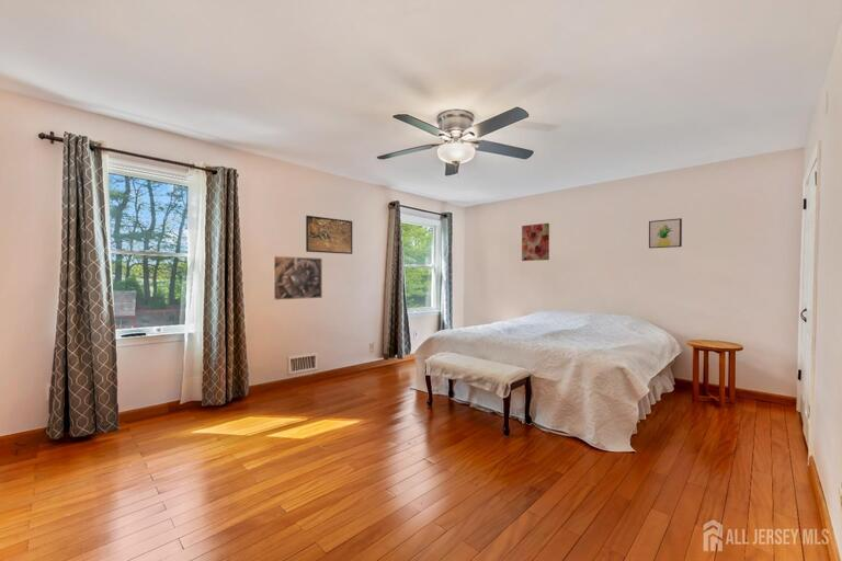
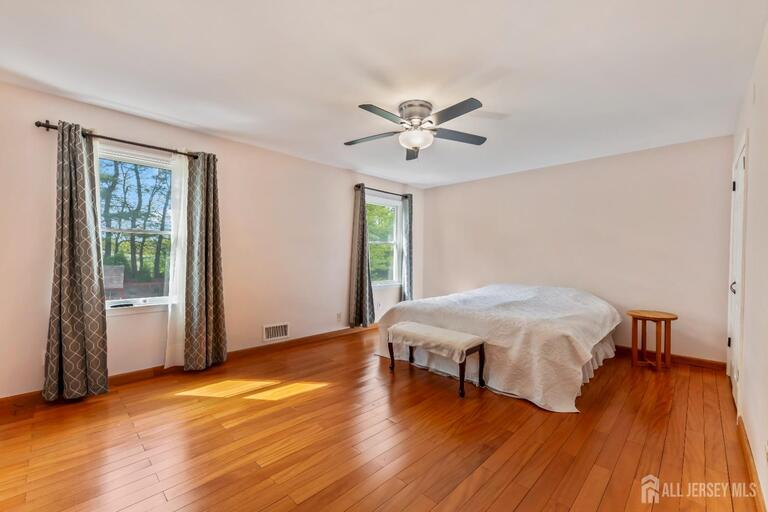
- wall art (664, 233)
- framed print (330, 236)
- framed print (298, 277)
- wall art (535, 242)
